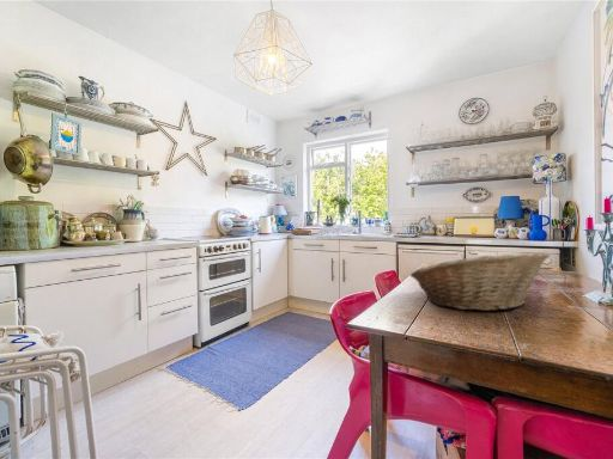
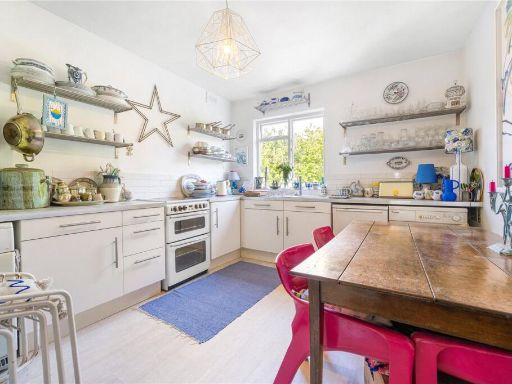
- fruit basket (477, 275)
